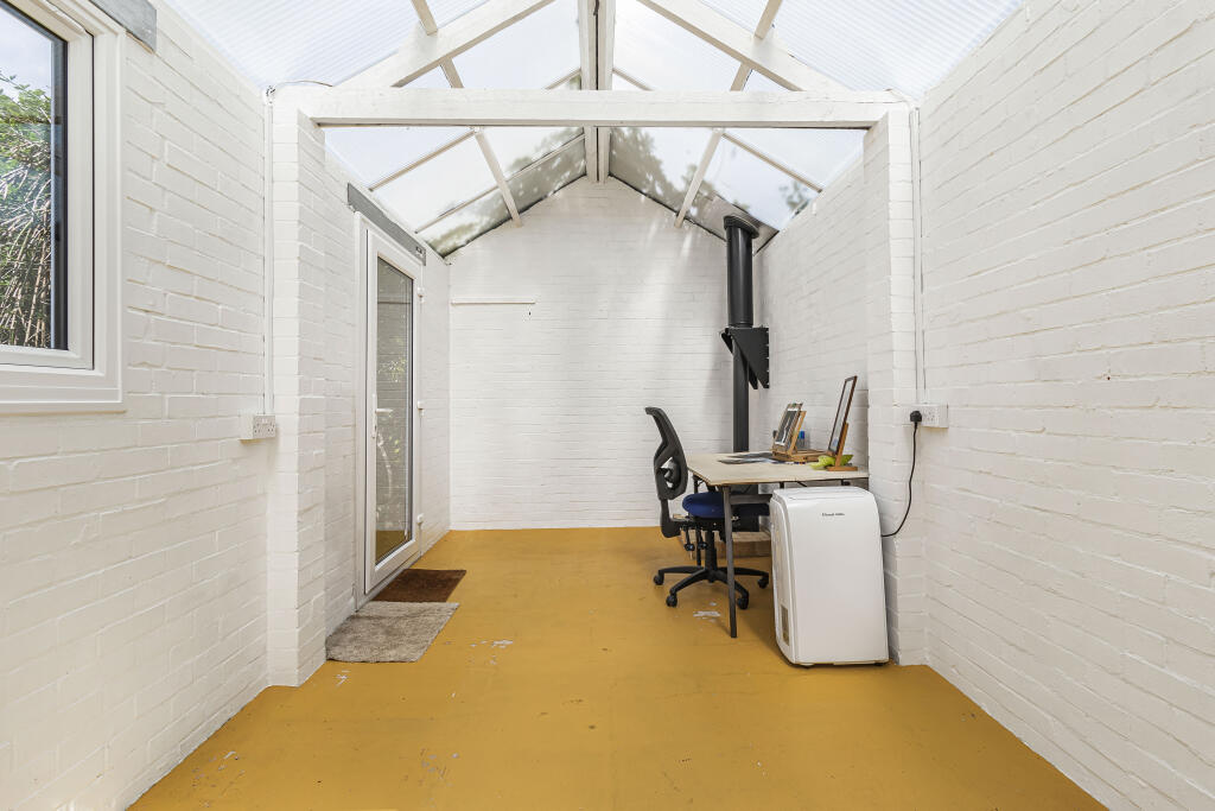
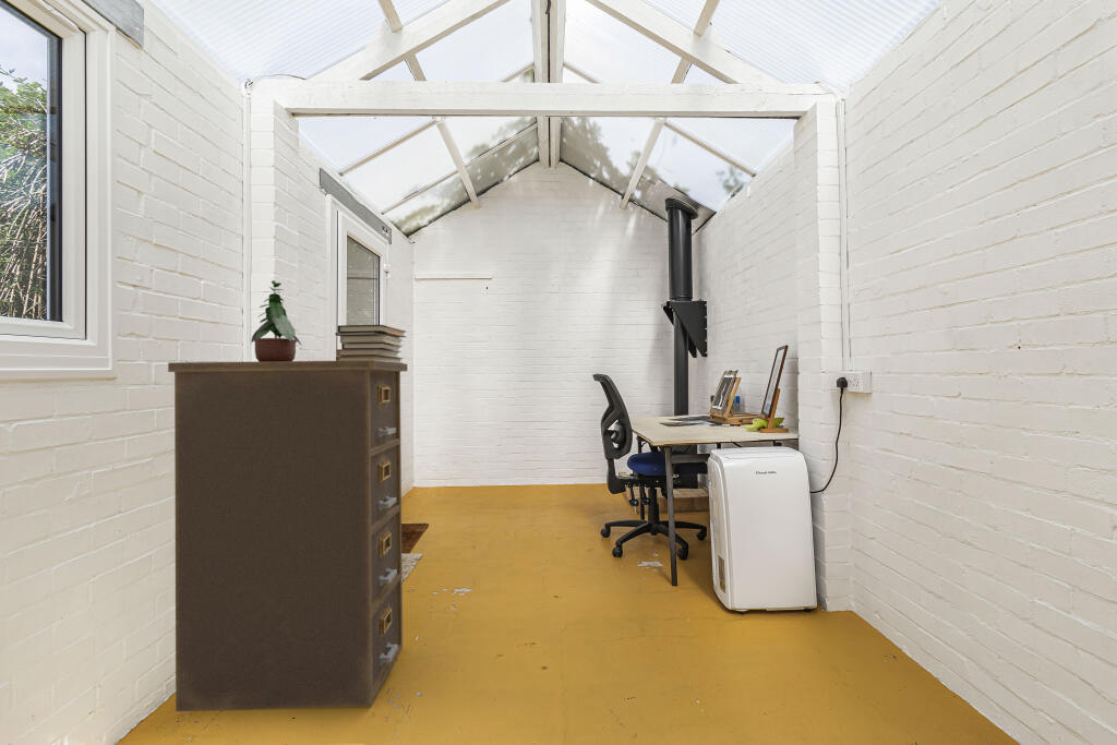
+ book stack (373, 345)
+ filing cabinet (301, 518)
+ potted plant (276, 321)
